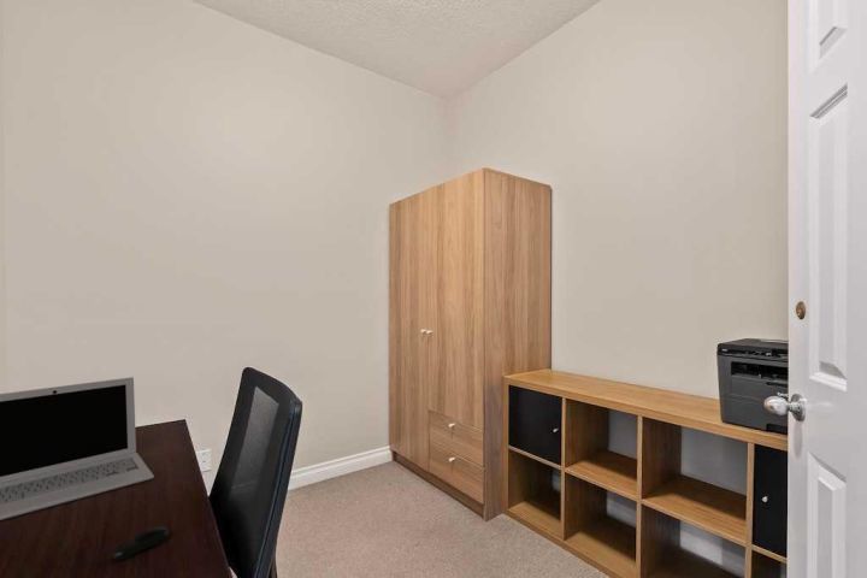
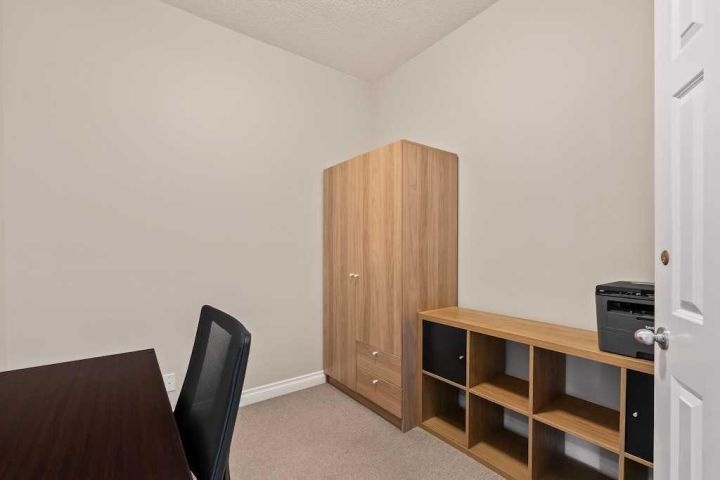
- computer mouse (154, 532)
- laptop (58, 441)
